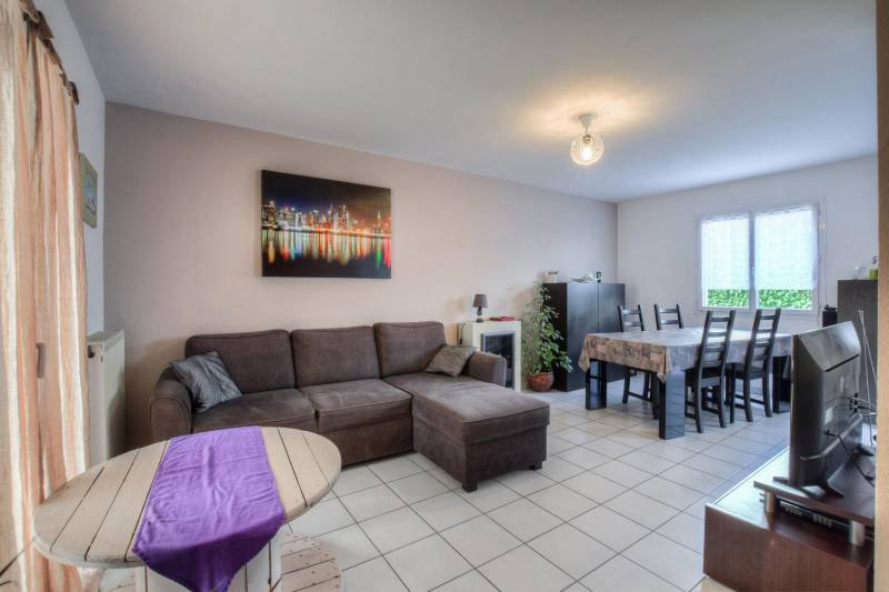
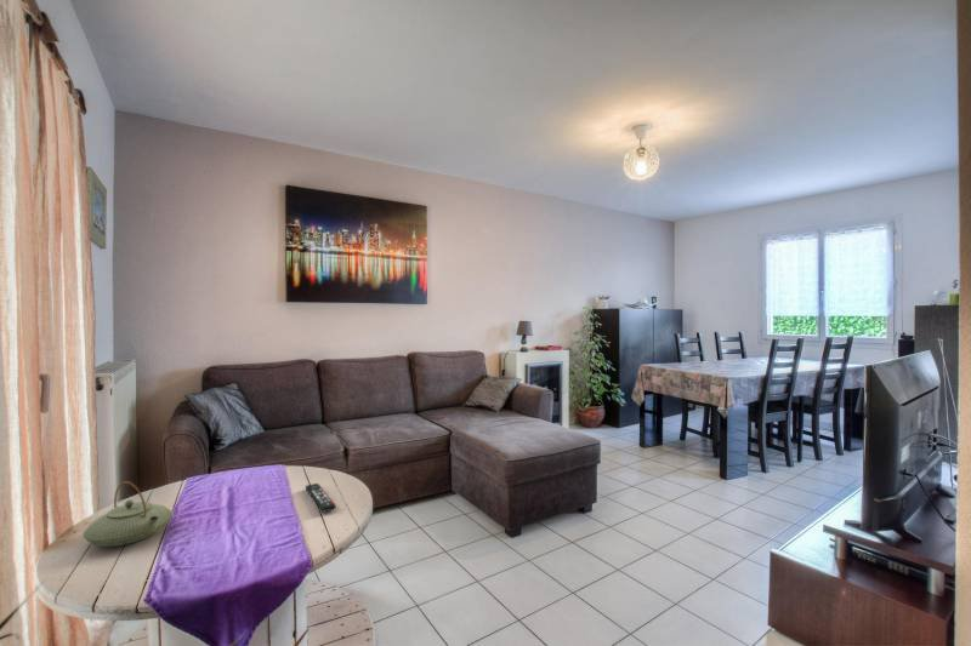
+ teapot (131, 509)
+ remote control (319, 496)
